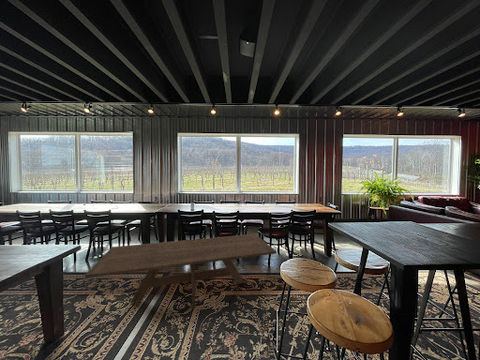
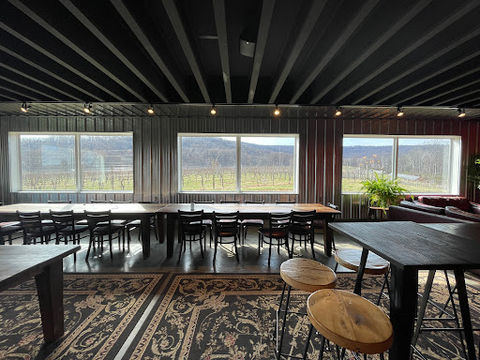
- dining table (192, 270)
